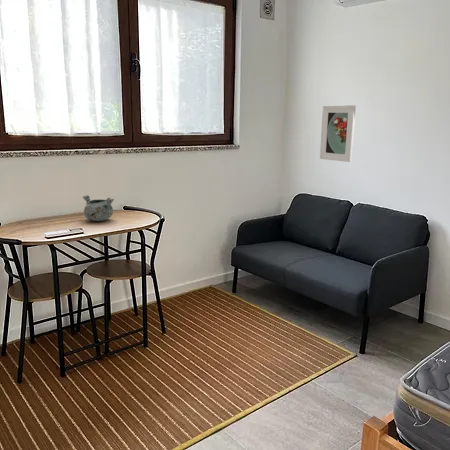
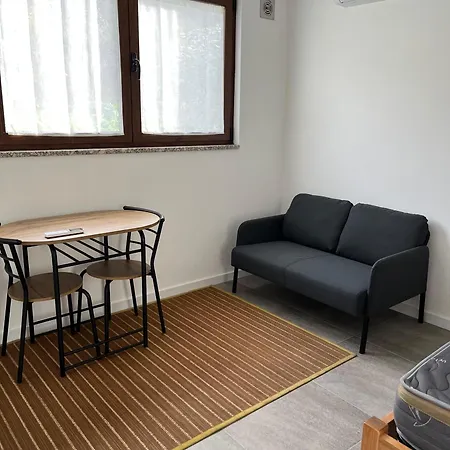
- decorative bowl (97, 208)
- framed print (337, 133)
